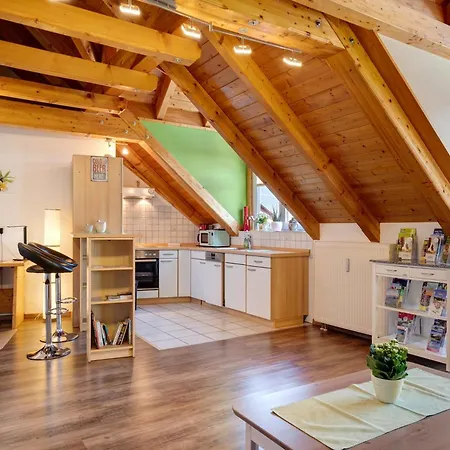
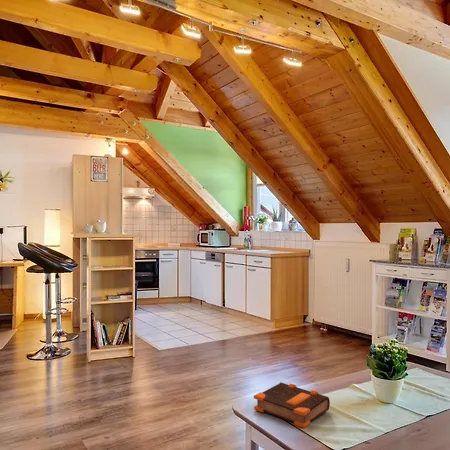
+ bible (289, 400)
